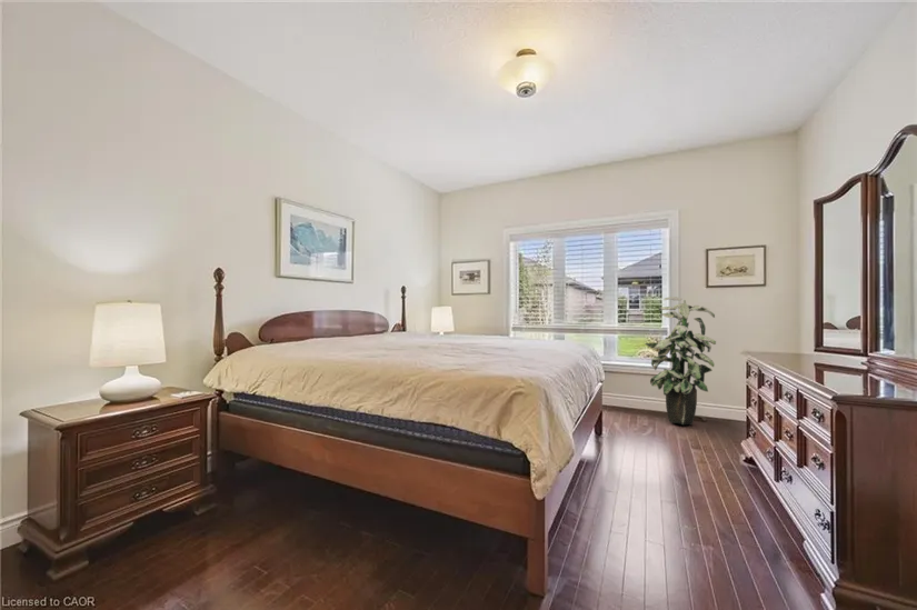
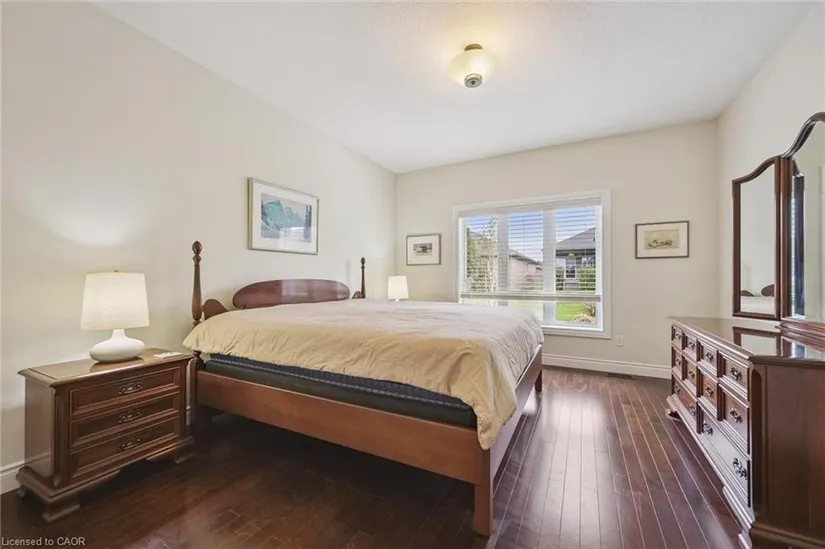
- indoor plant (678, 359)
